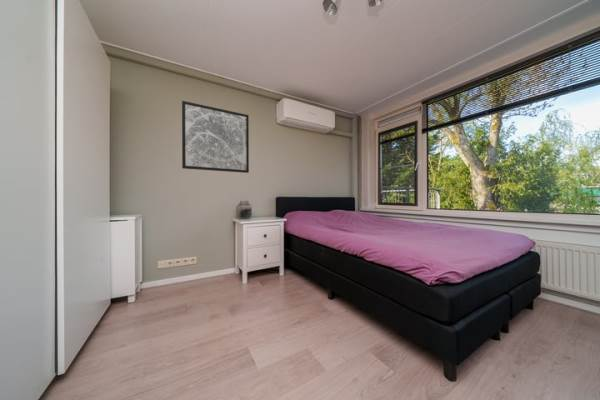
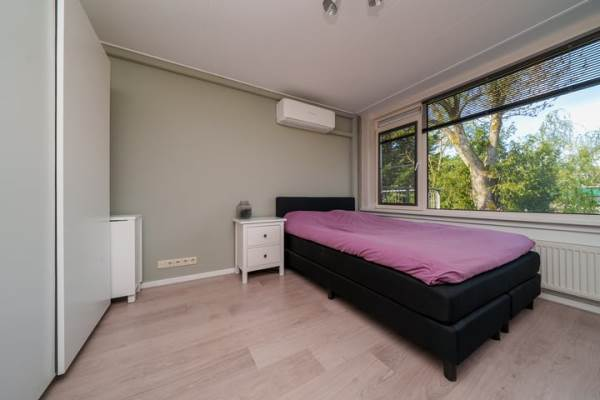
- wall art (217, 139)
